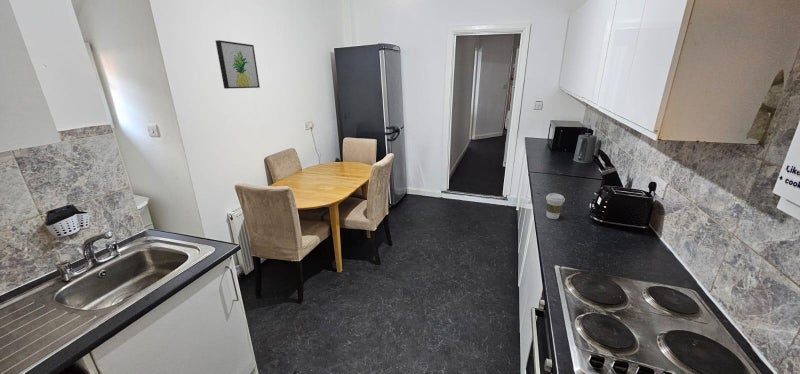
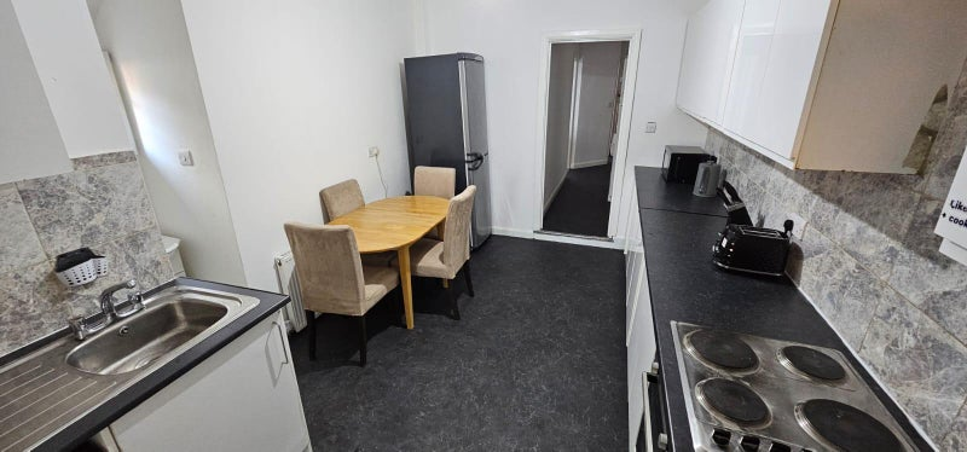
- coffee cup (554, 206)
- wall art (239, 66)
